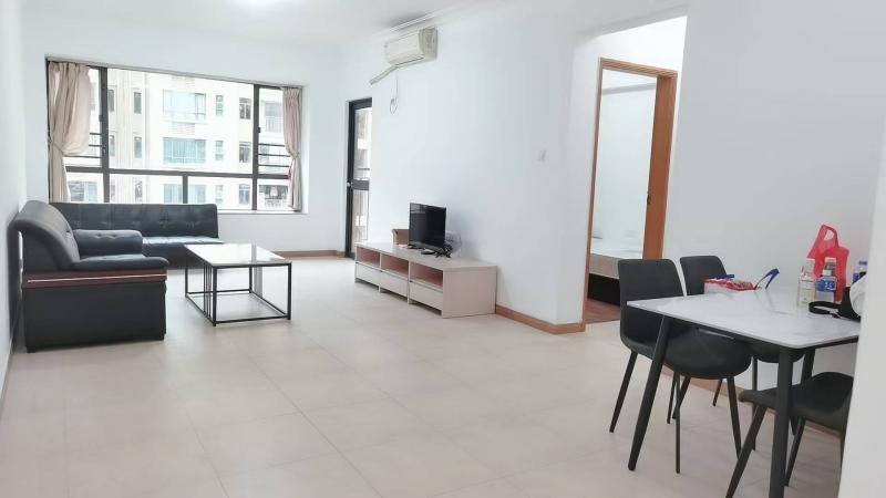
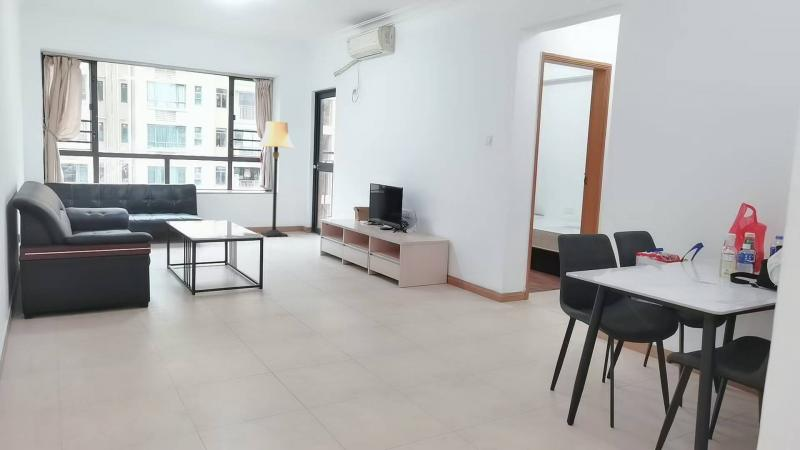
+ lamp (275, 179)
